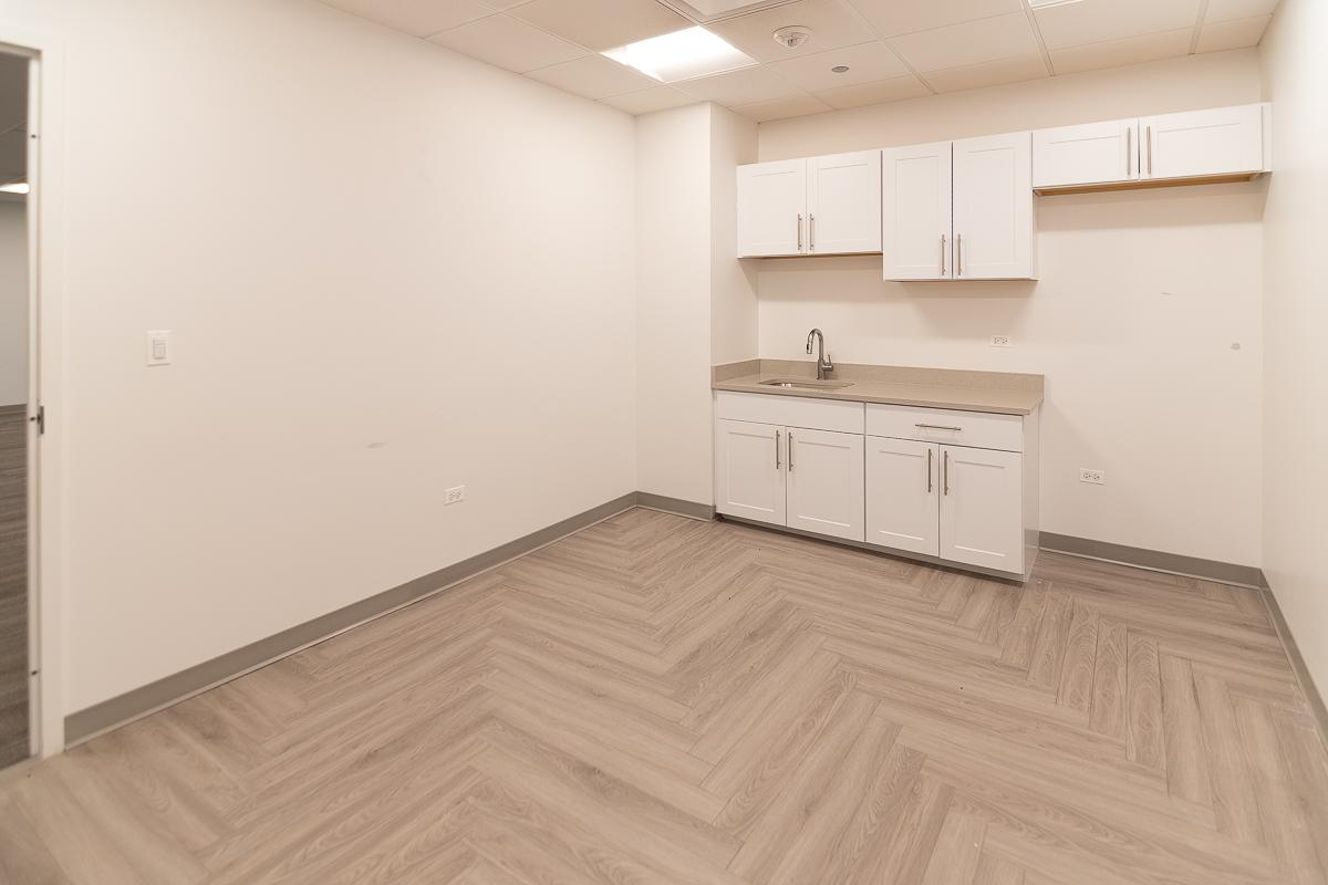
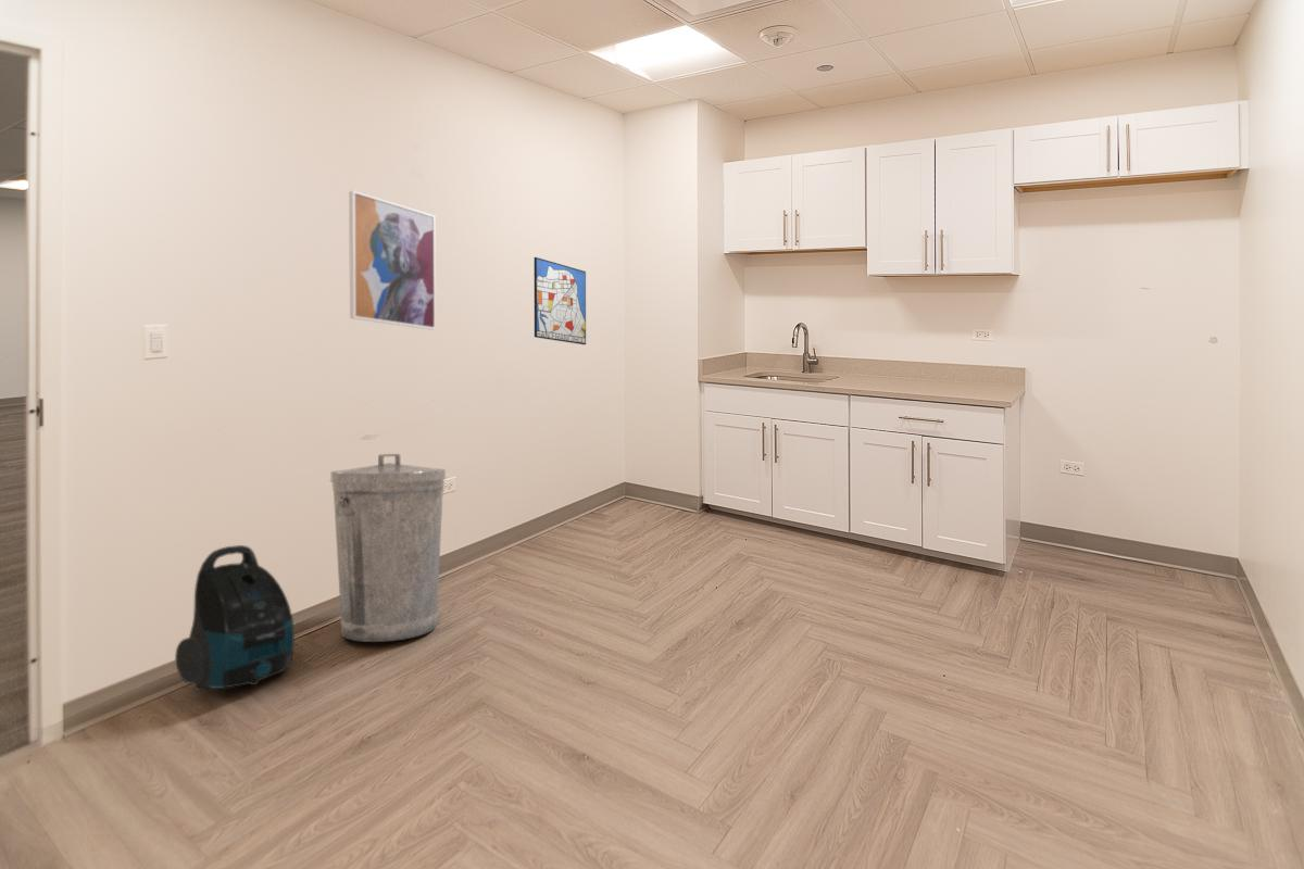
+ vacuum cleaner (239, 615)
+ wall art (561, 302)
+ trash can (389, 541)
+ wall art (394, 264)
